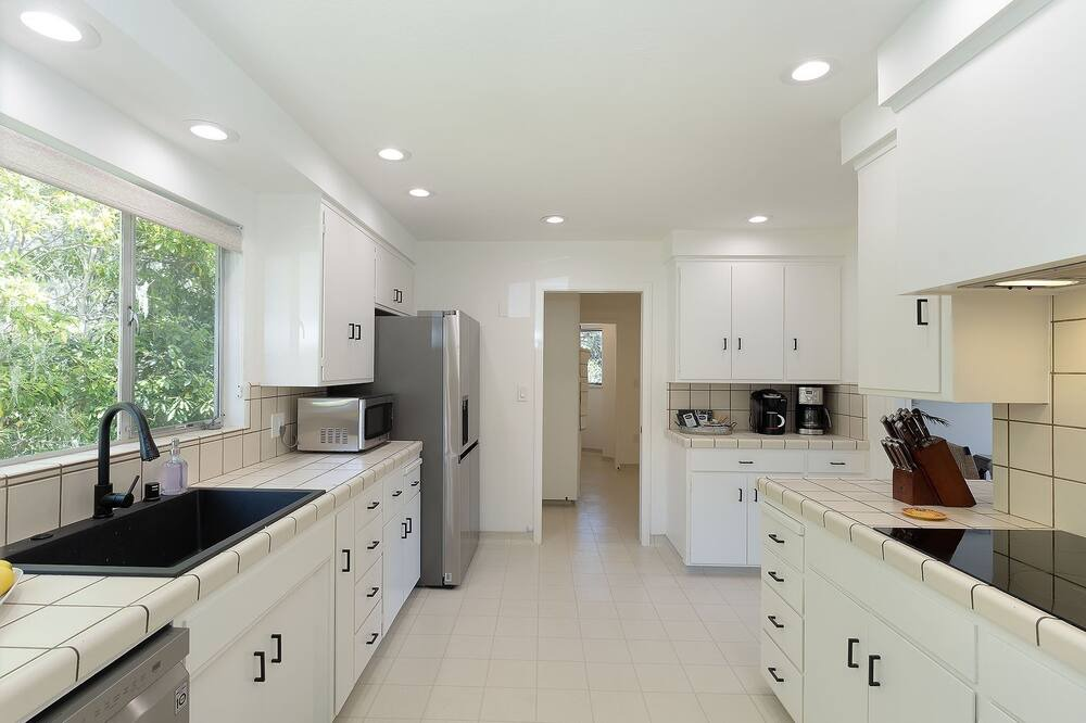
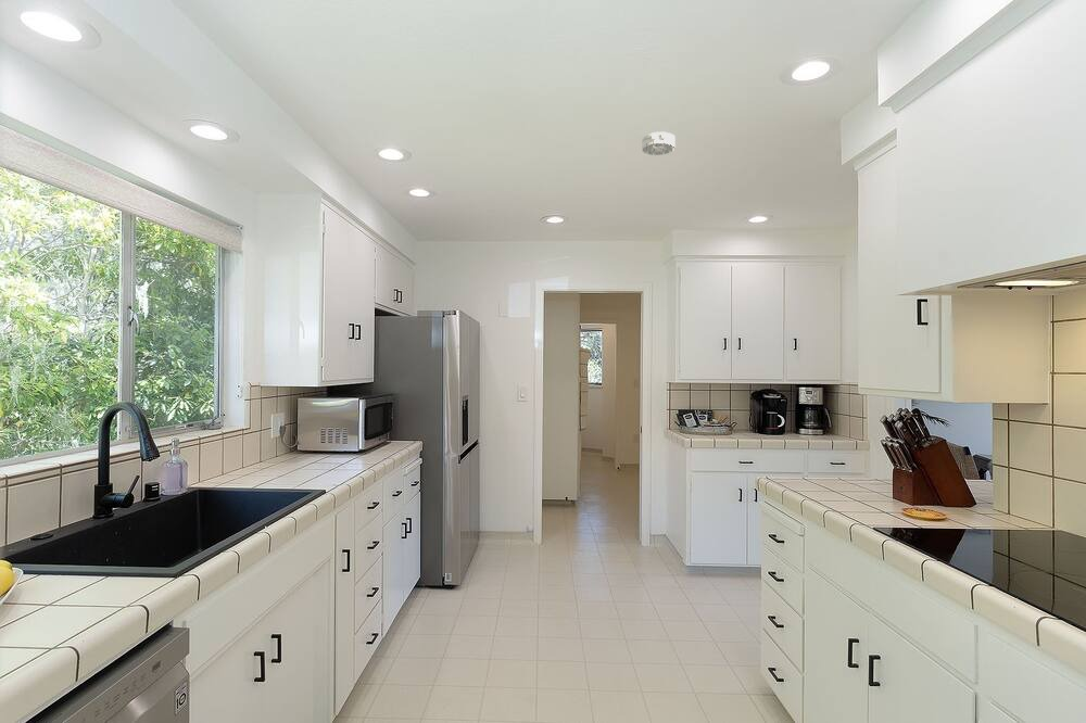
+ smoke detector (658, 142)
